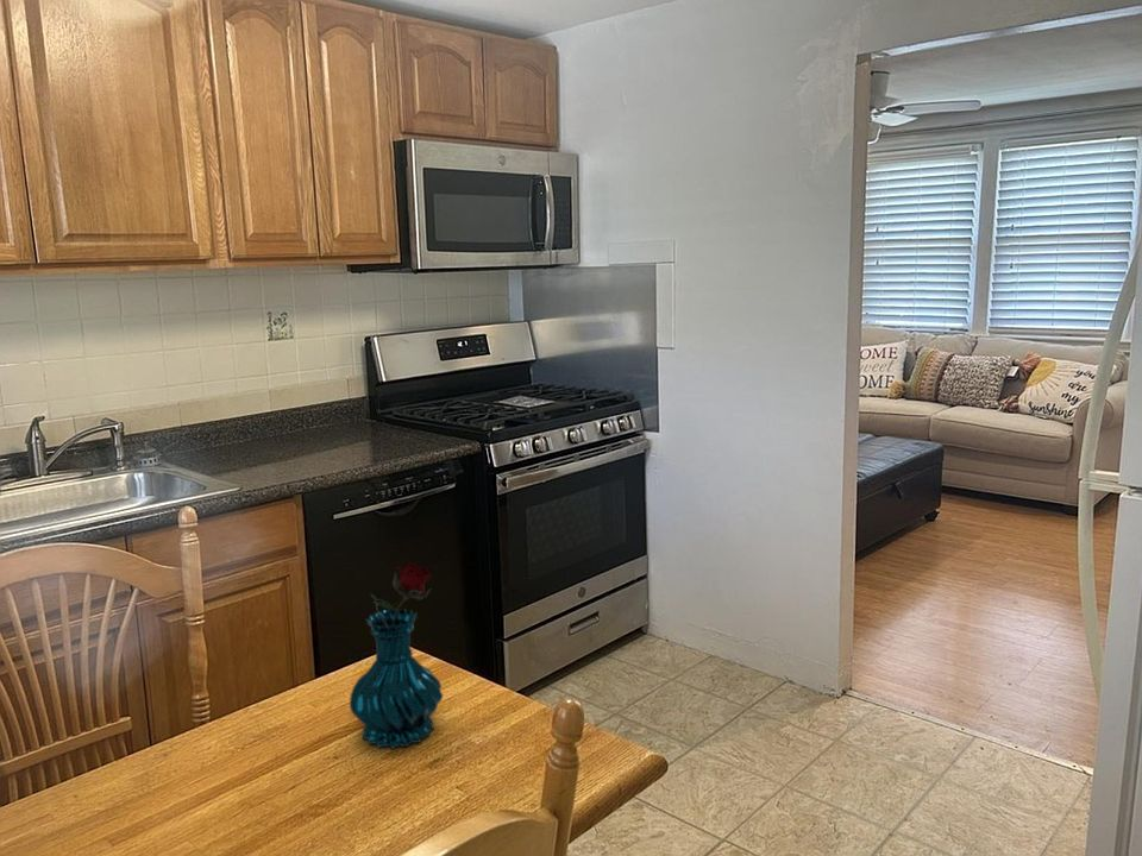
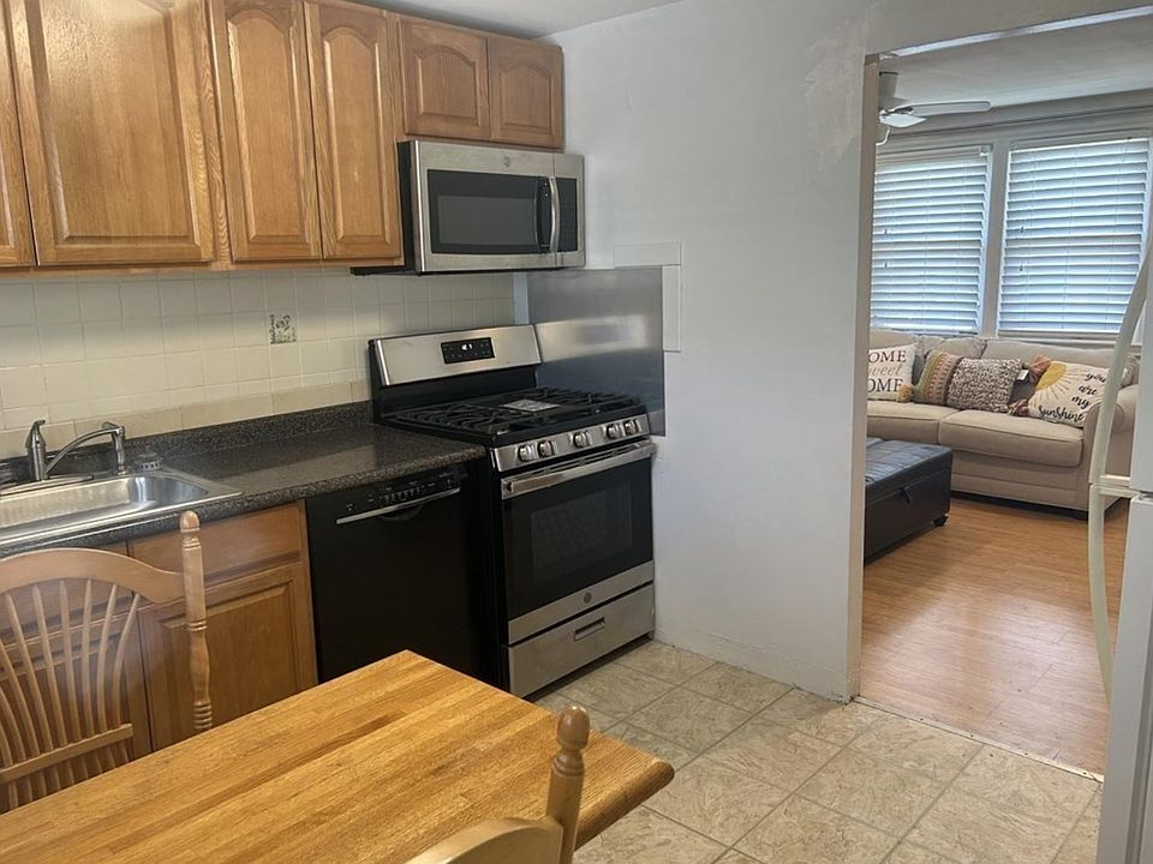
- vase (393, 647)
